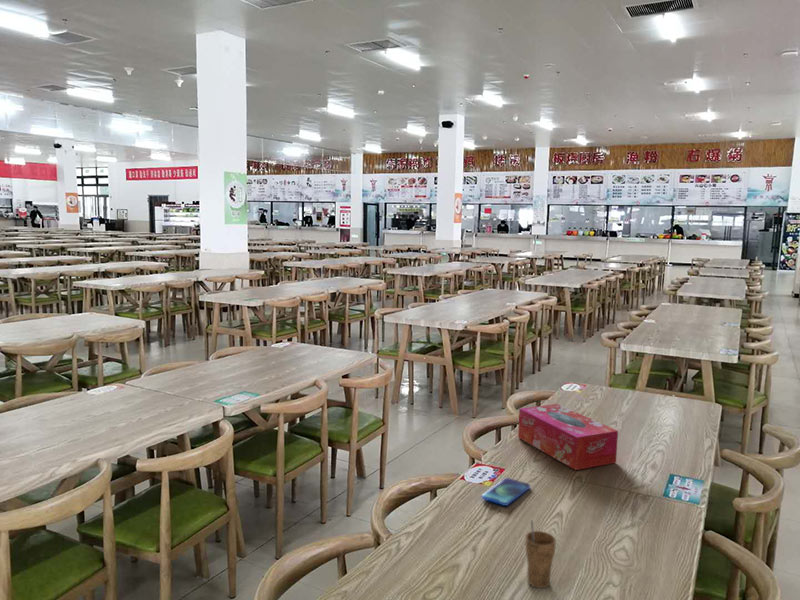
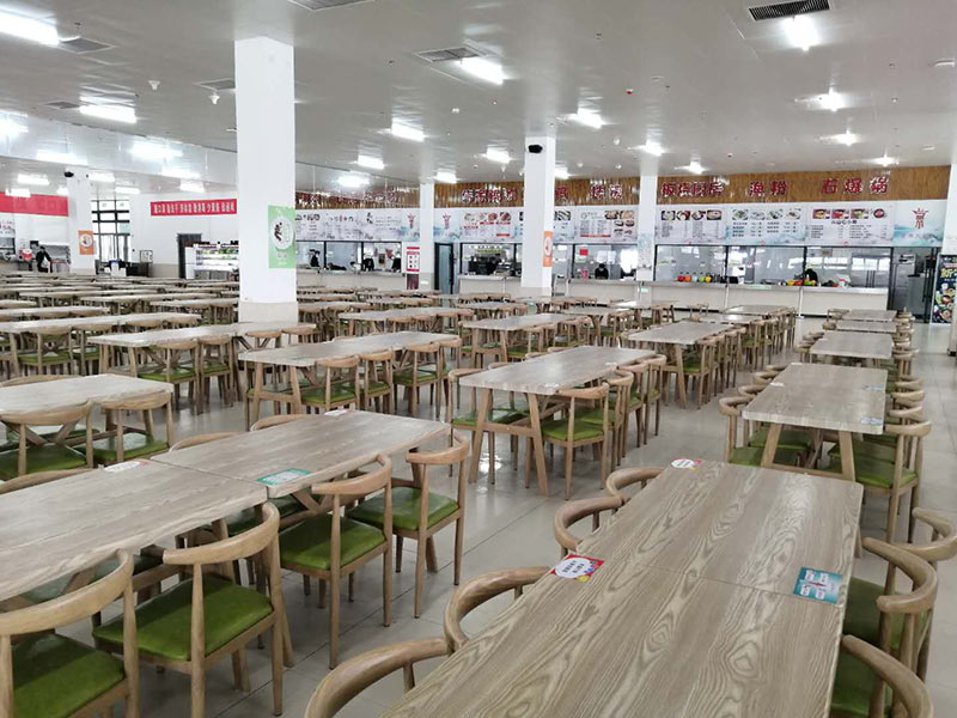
- tissue box (565, 434)
- cup (539, 554)
- smartphone (506, 491)
